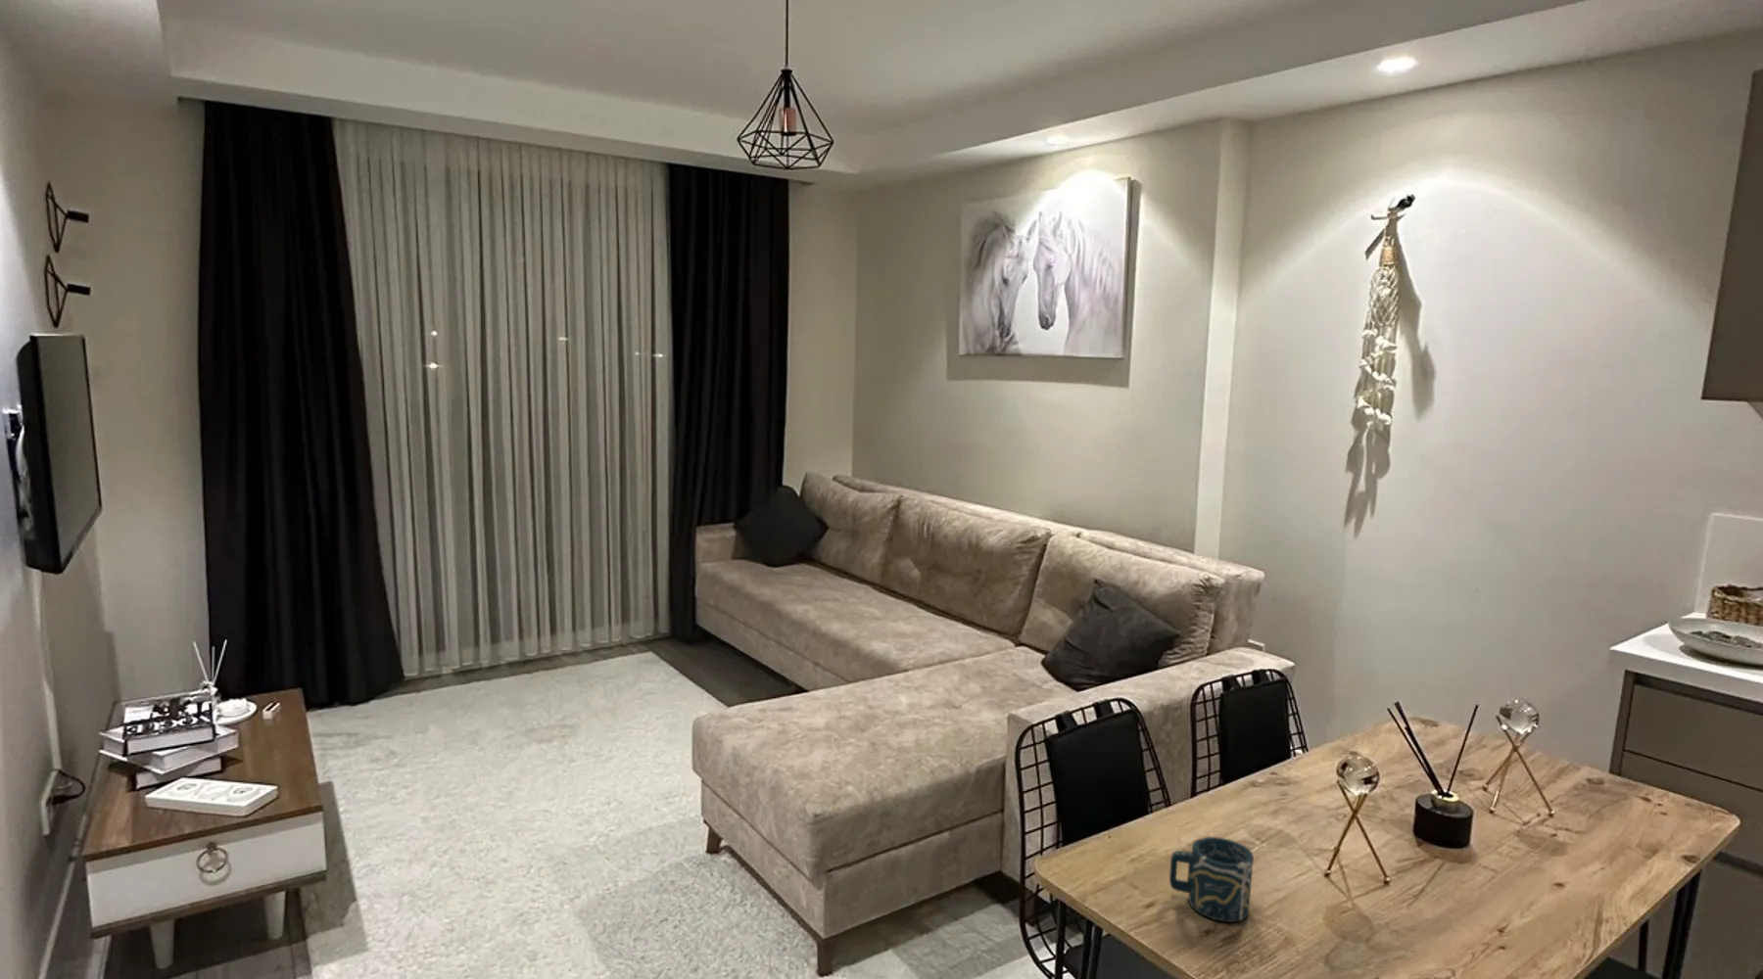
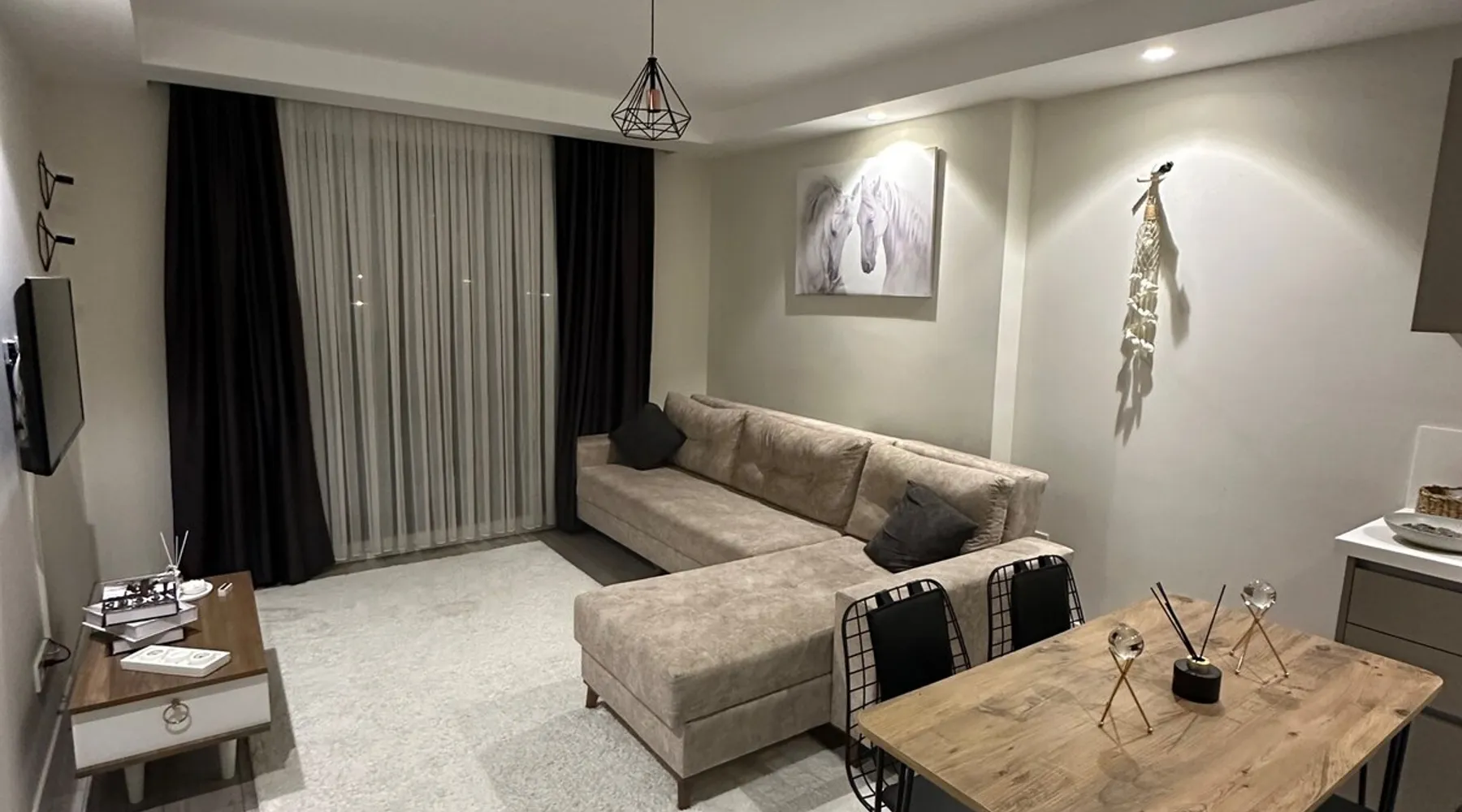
- cup (1210, 877)
